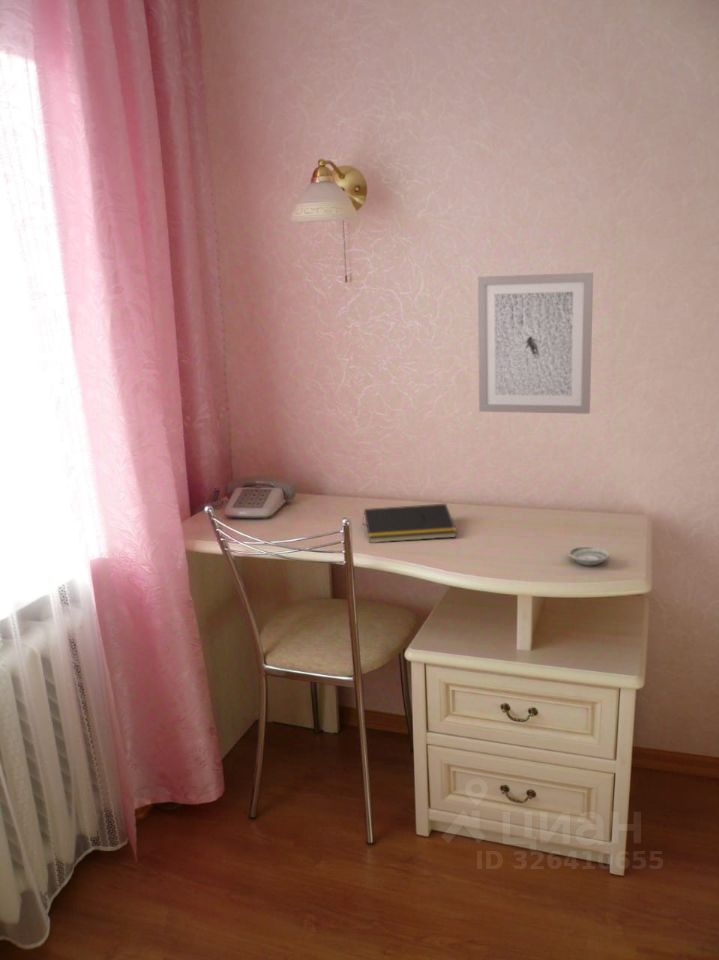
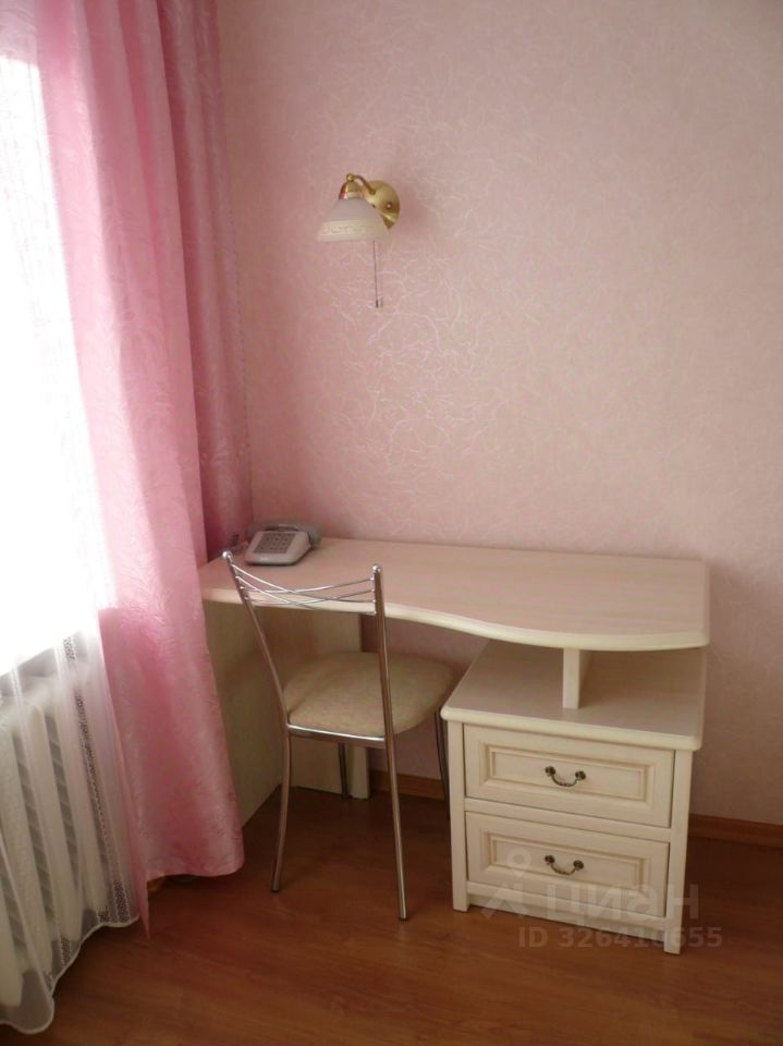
- wall art (533, 344)
- notepad (409, 522)
- saucer (588, 557)
